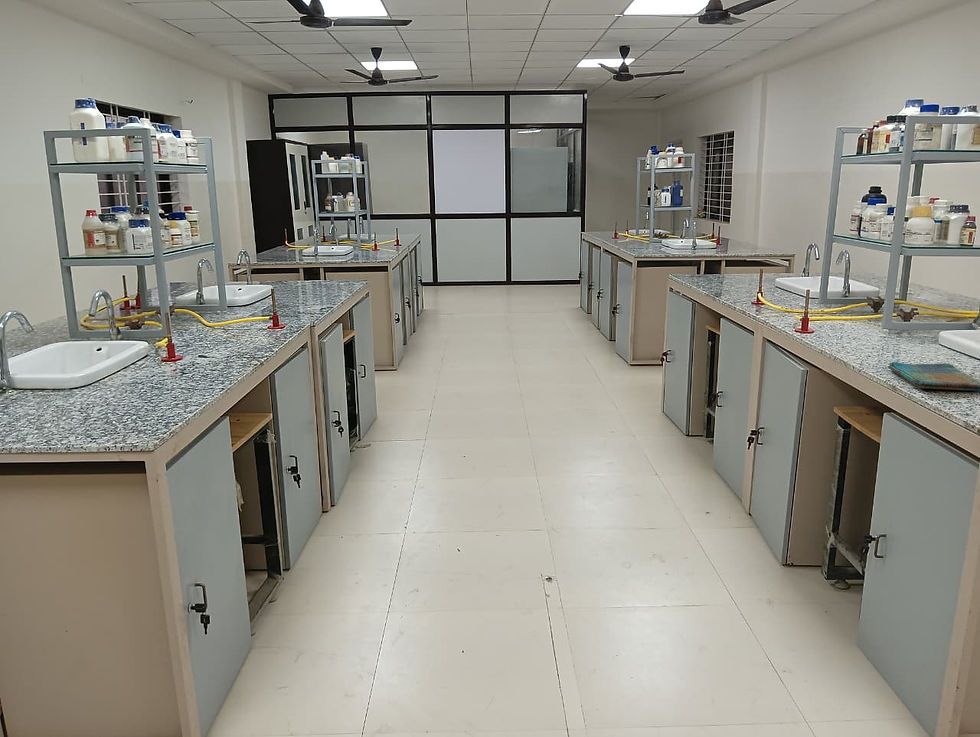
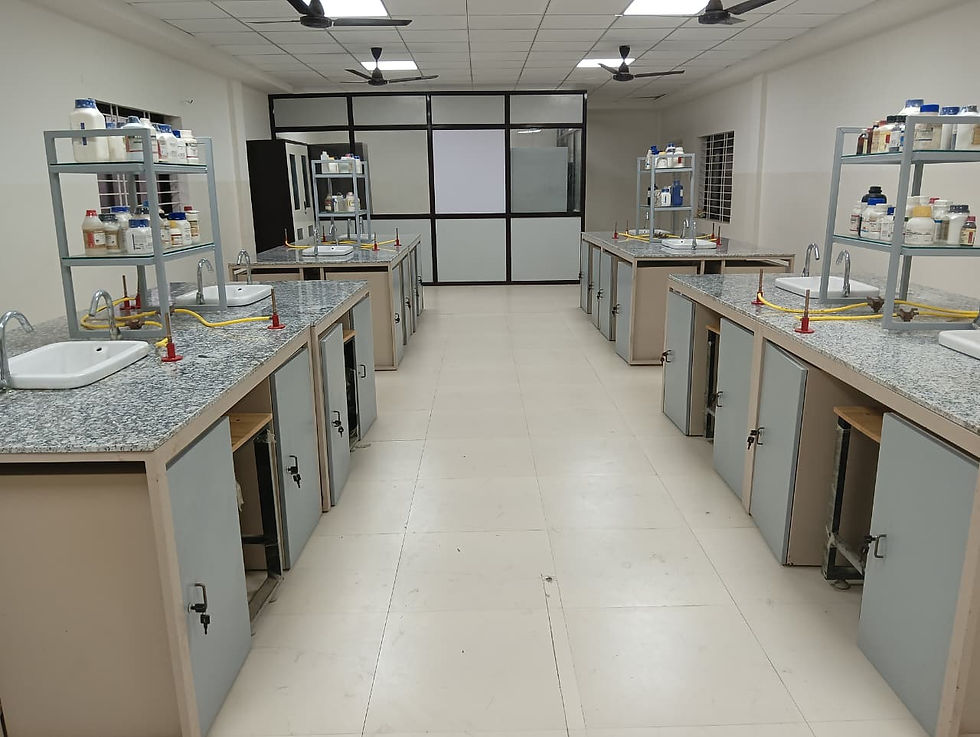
- dish towel (936, 375)
